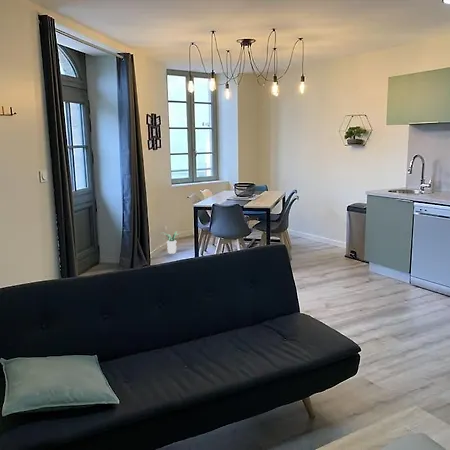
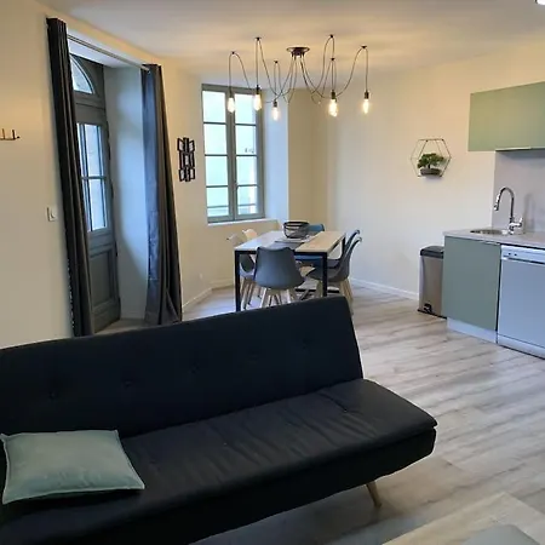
- potted plant (171, 242)
